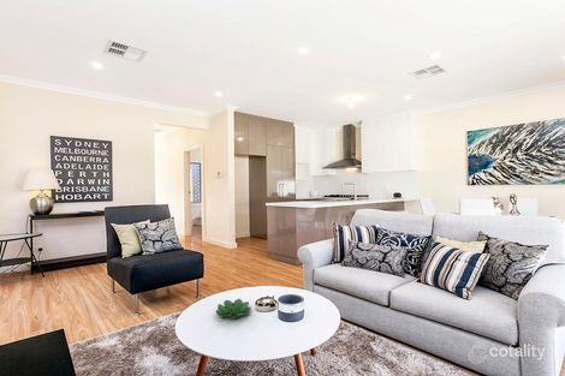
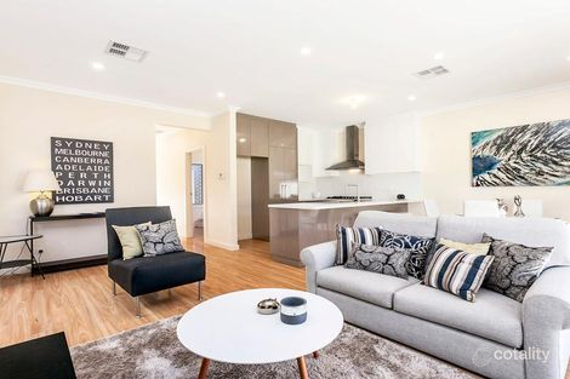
- succulent plant (233, 308)
